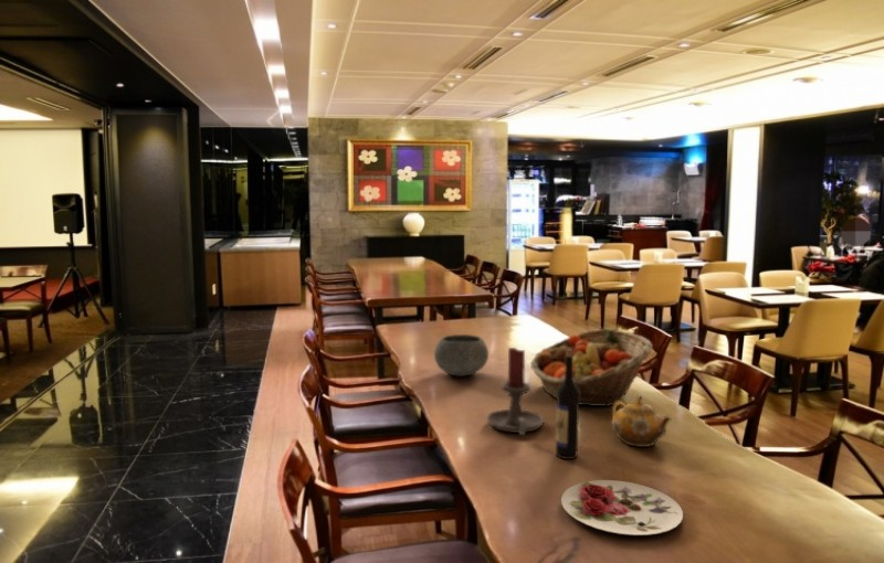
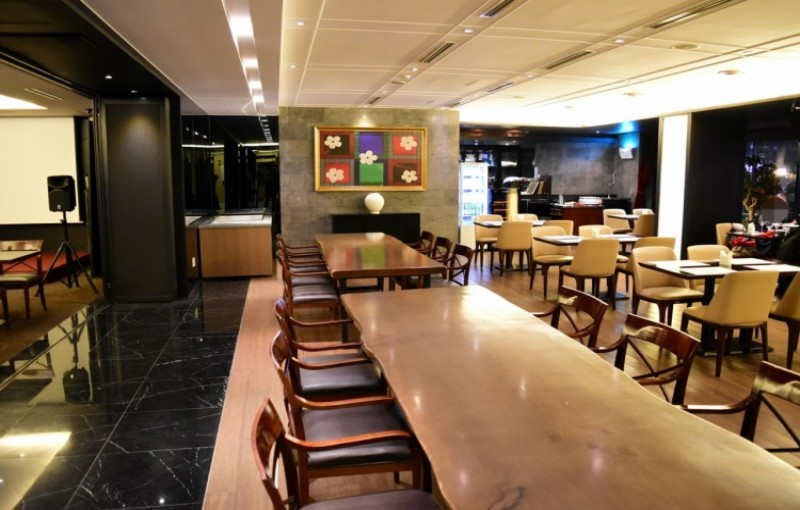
- wine bottle (567, 403)
- fruit basket (589, 364)
- candle holder (517, 389)
- teapot (639, 418)
- plate (620, 504)
- bowl (461, 355)
